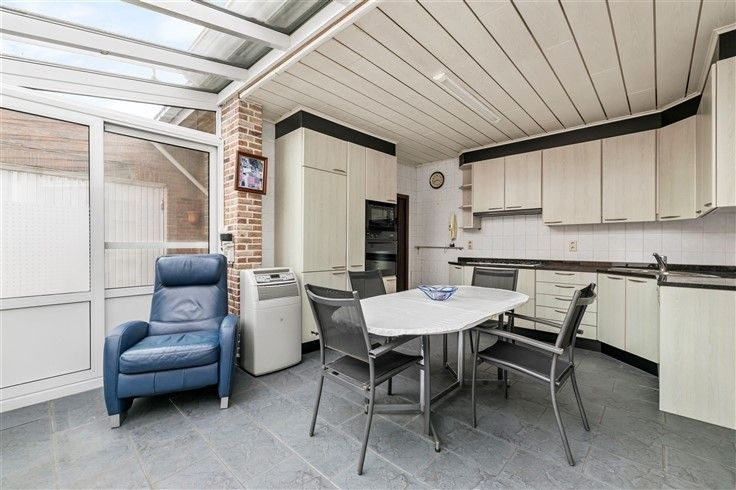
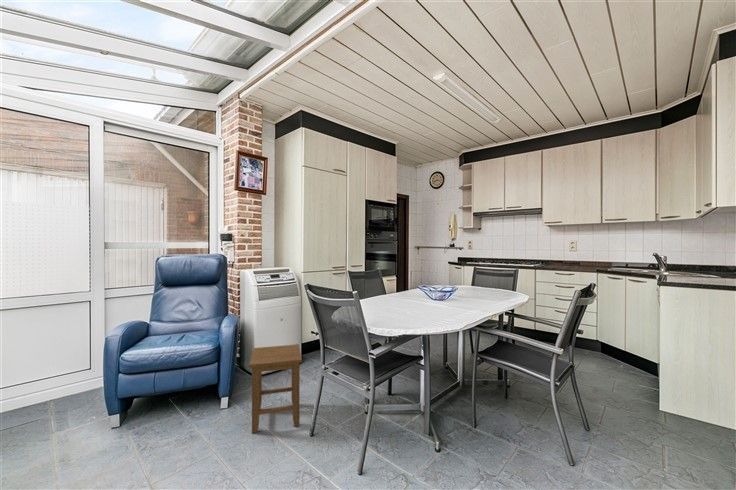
+ stool (278, 388)
